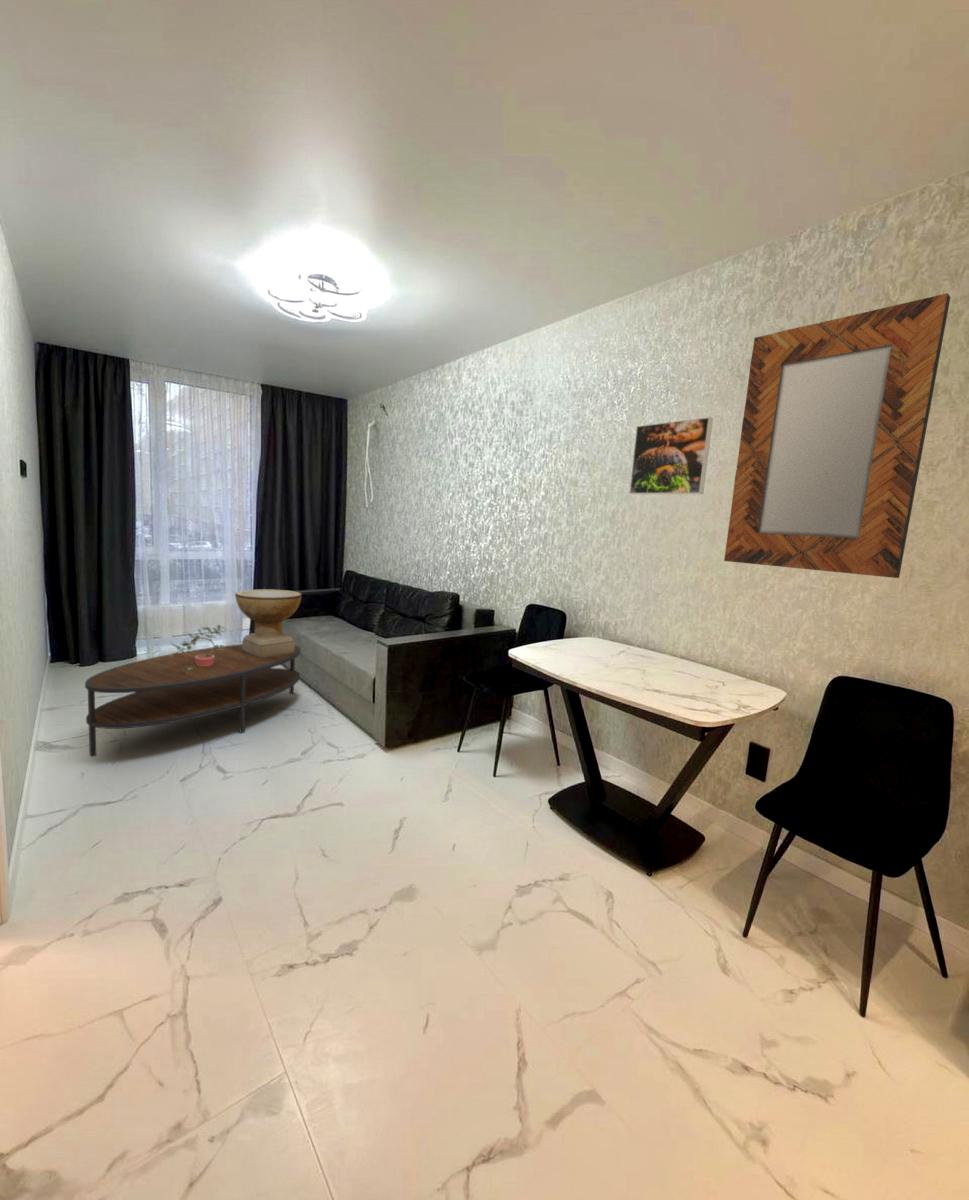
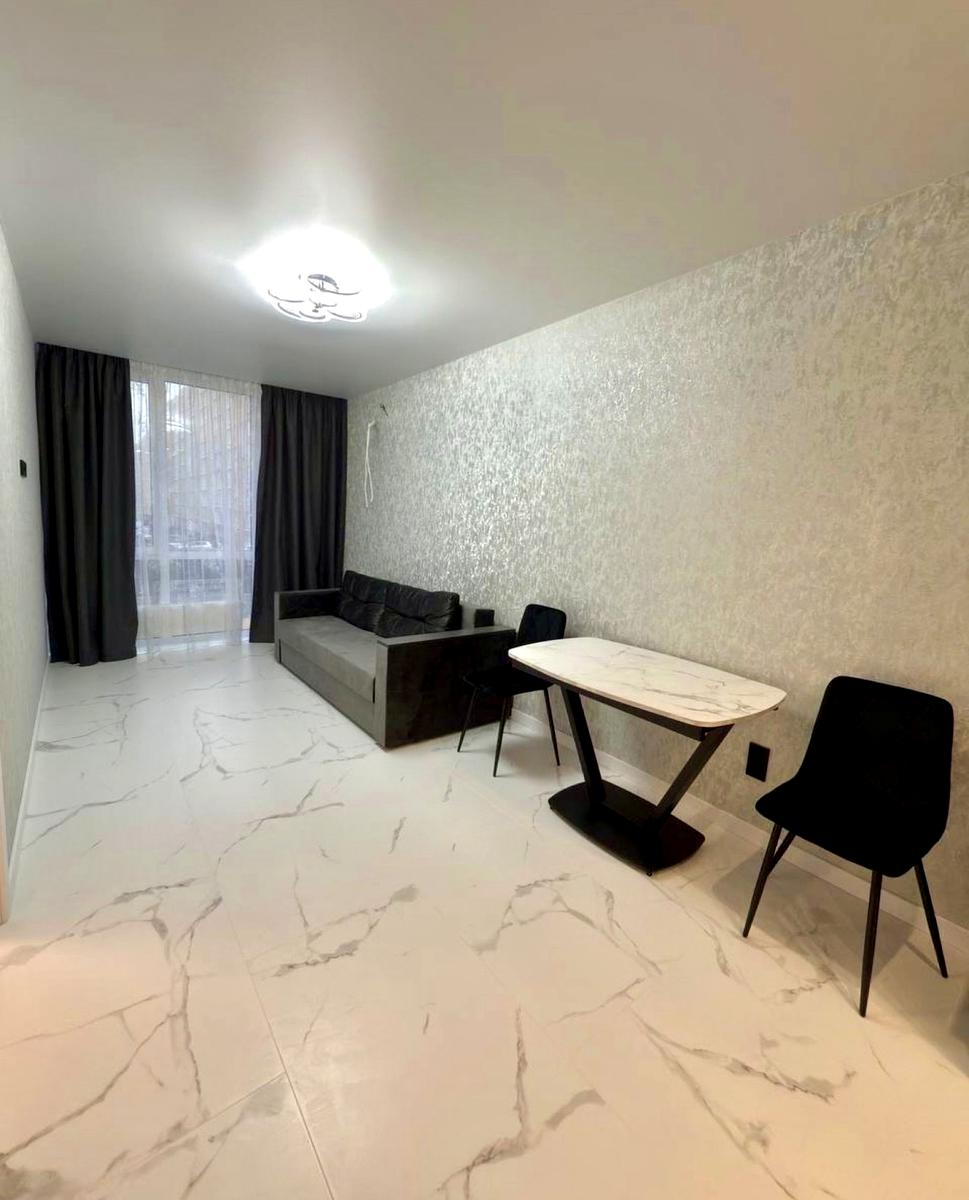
- potted plant (195, 644)
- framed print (668, 458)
- home mirror (820, 448)
- coffee table (209, 691)
- decorative bowl (268, 622)
